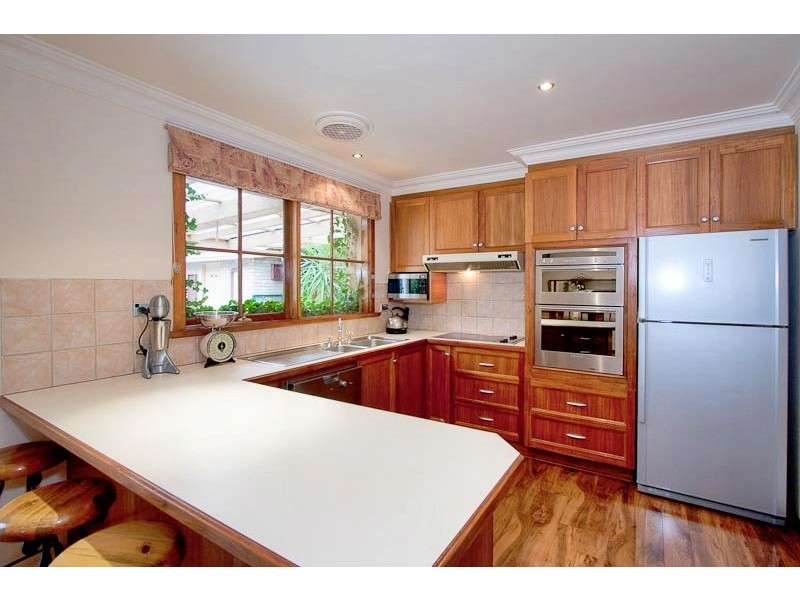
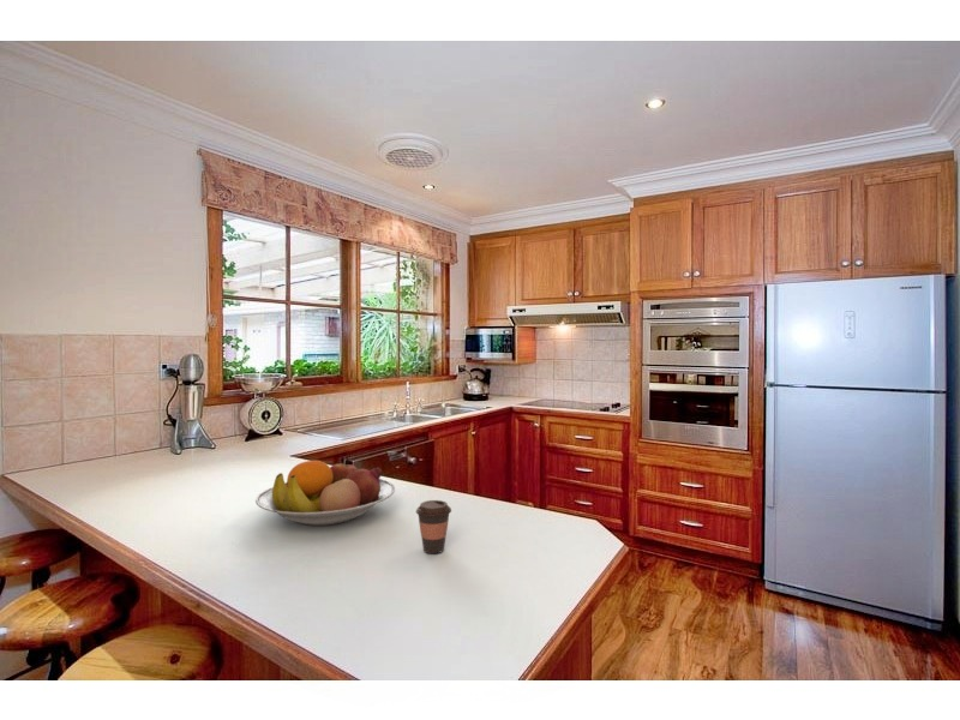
+ fruit bowl (328, 486)
+ coffee cup (433, 527)
